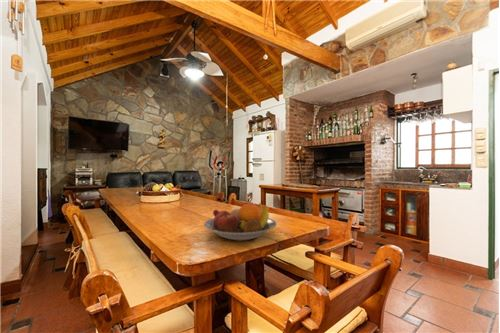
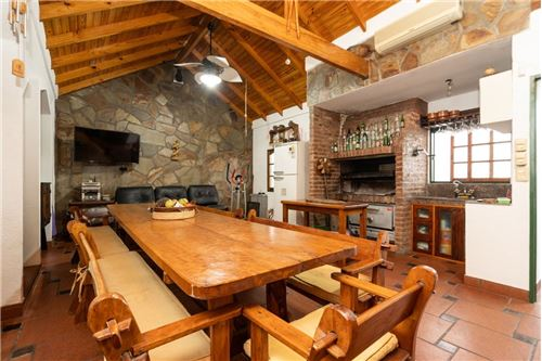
- fruit bowl (240, 219)
